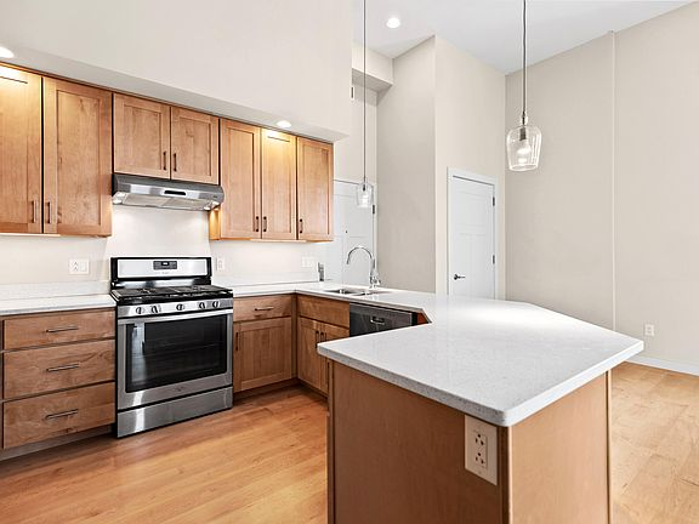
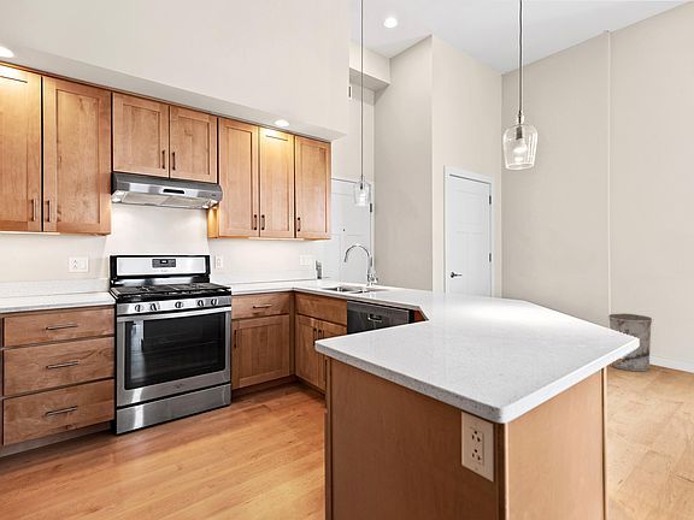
+ trash can (630, 335)
